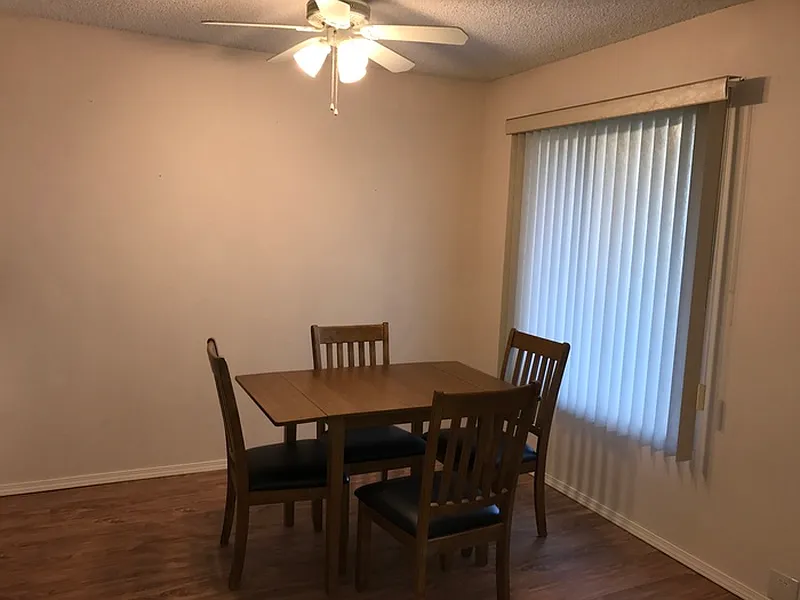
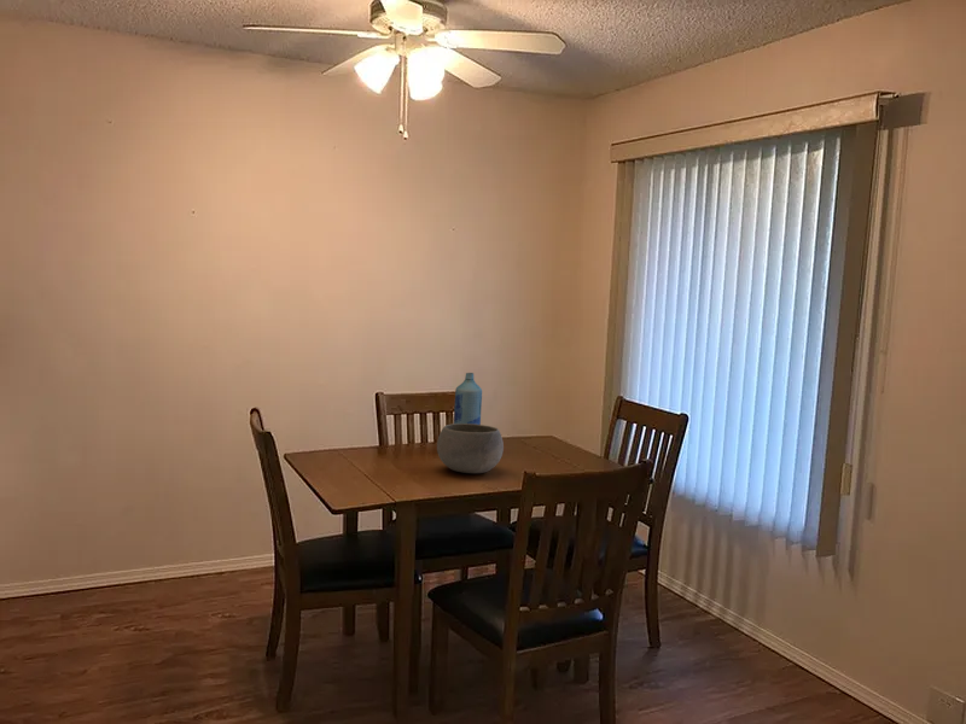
+ bowl (470, 449)
+ bottle (467, 411)
